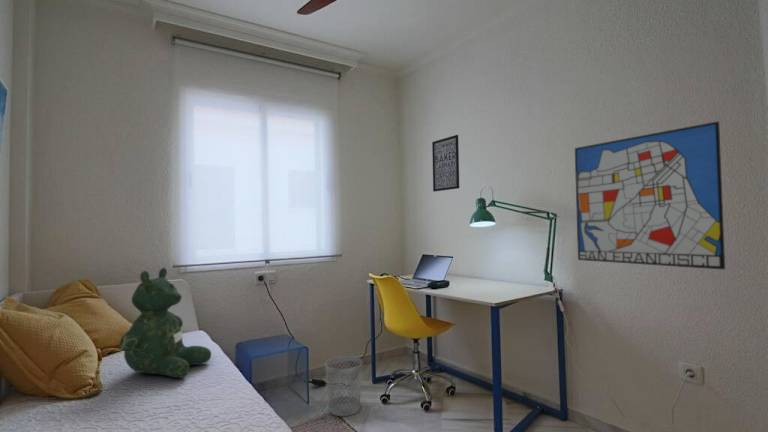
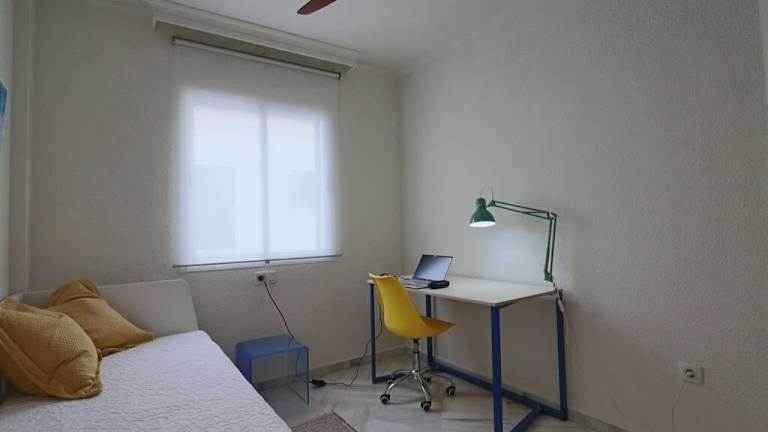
- wall art (639, 200)
- teddy bear (168, 319)
- wall art (445, 164)
- wastebasket (344, 386)
